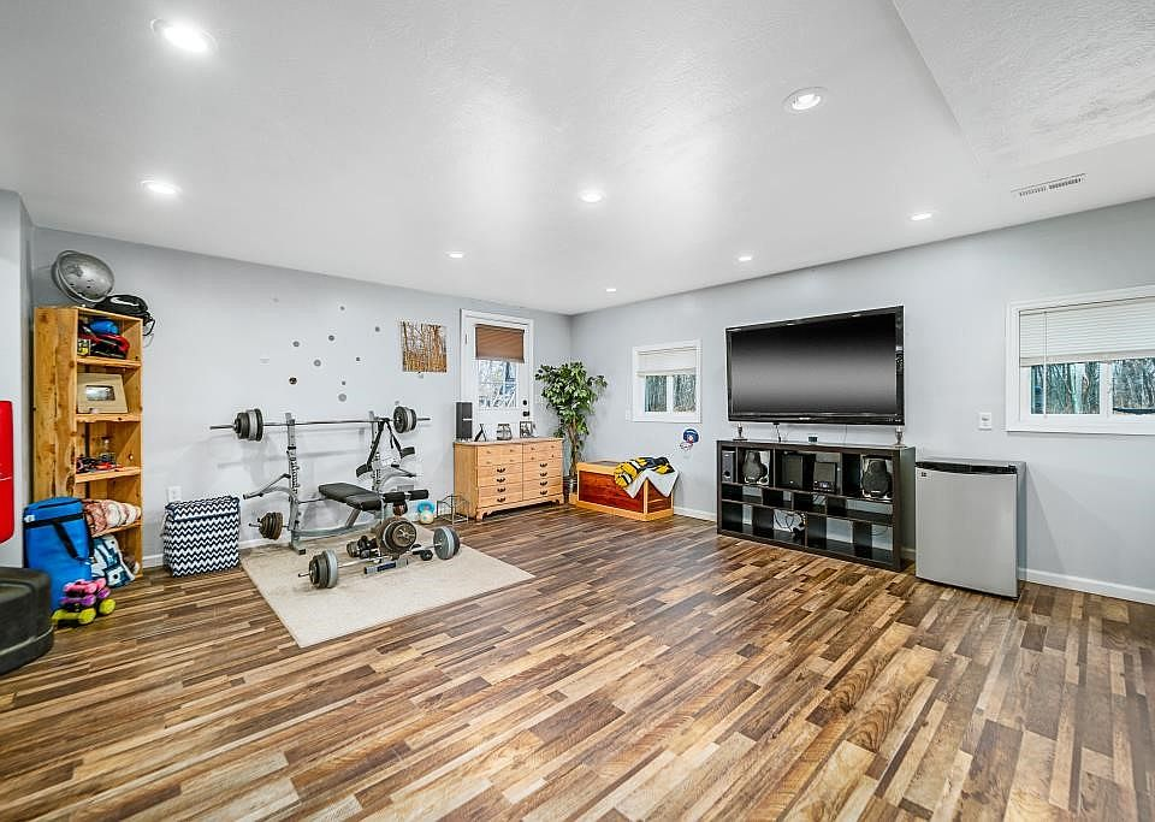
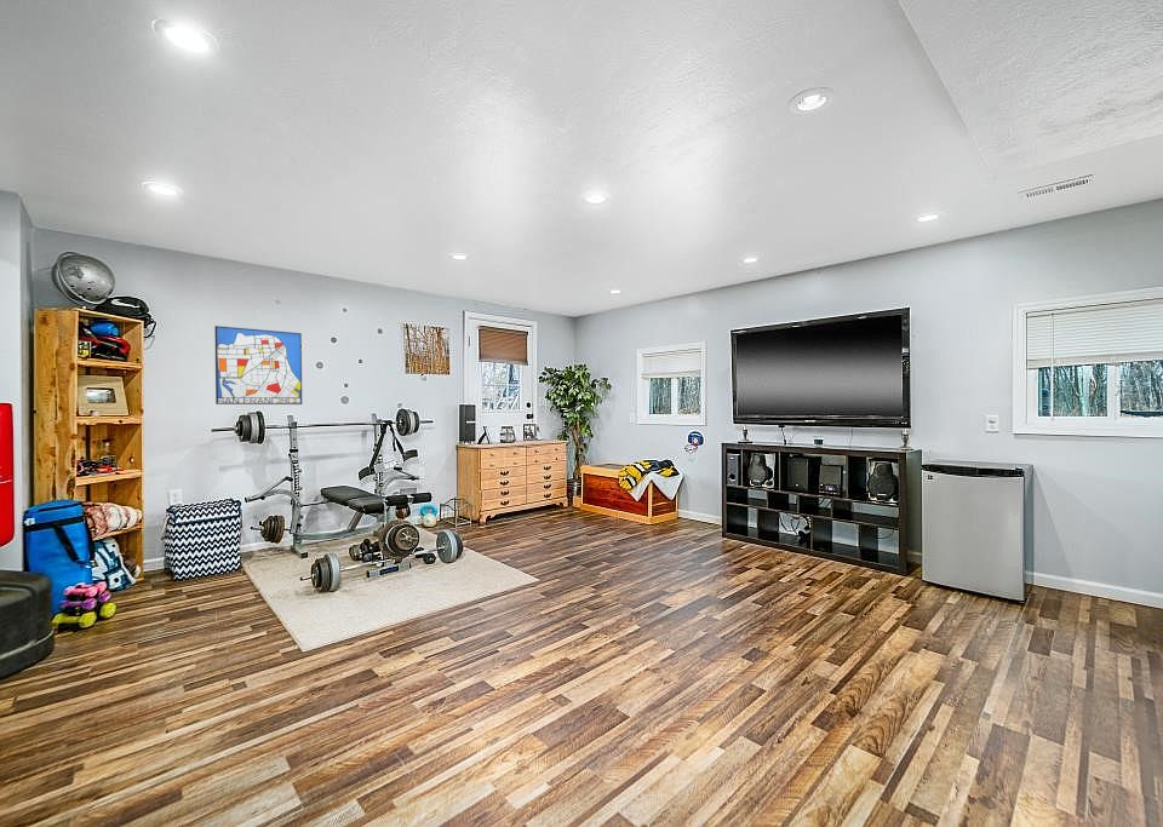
+ wall art (260, 367)
